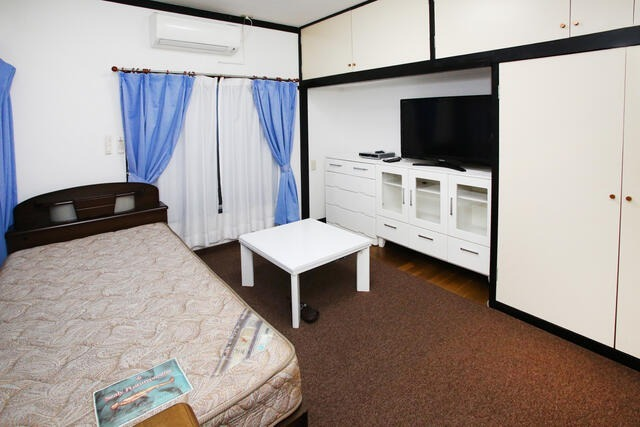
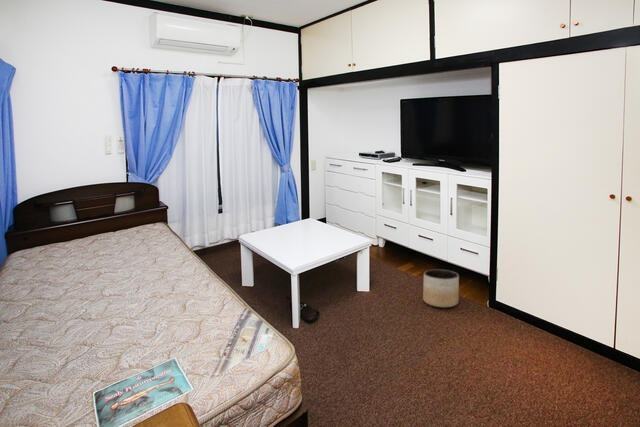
+ planter (440, 288)
